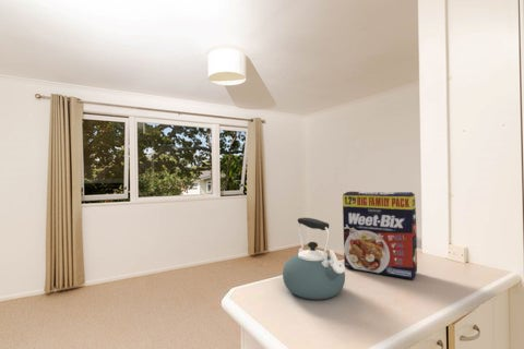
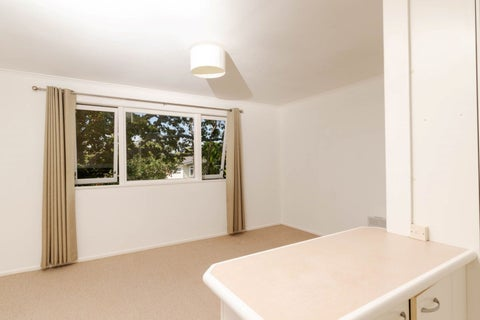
- kettle (315, 255)
- cereal box (378, 230)
